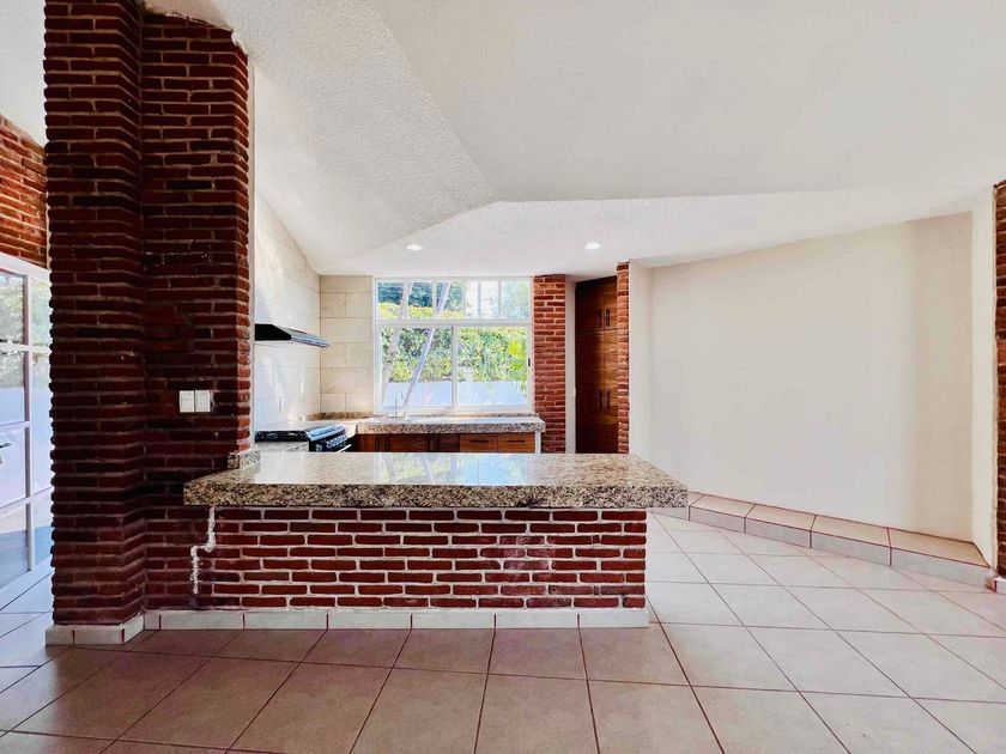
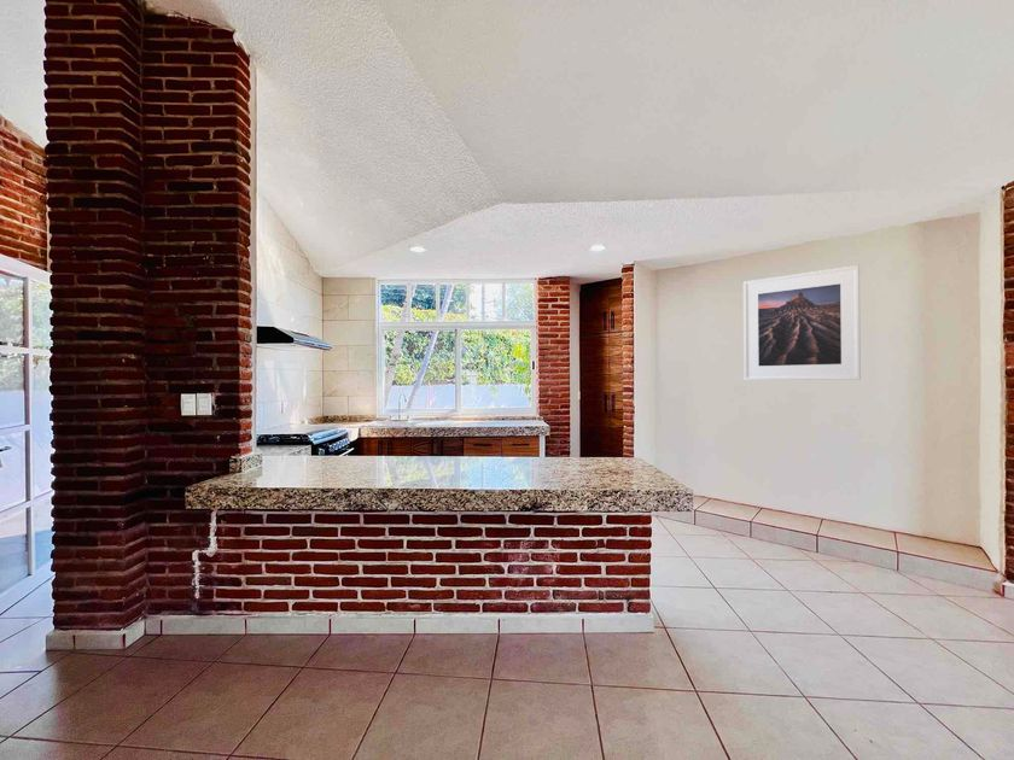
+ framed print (797, 327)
